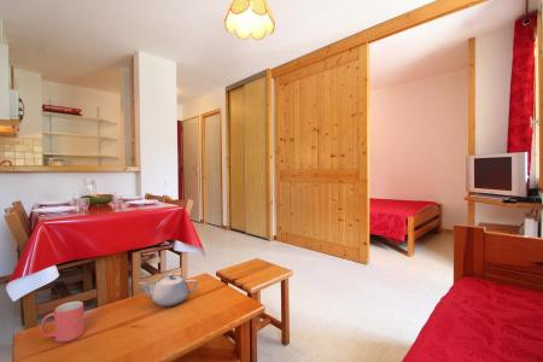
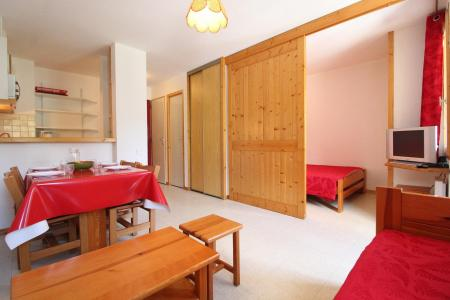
- teapot (169, 287)
- mug (63, 322)
